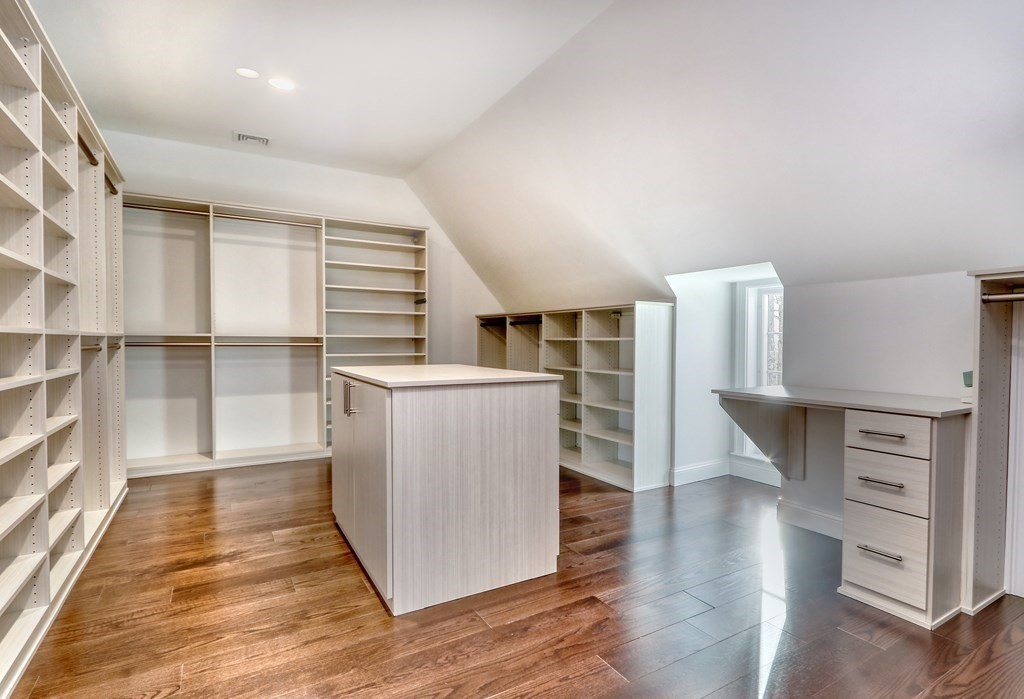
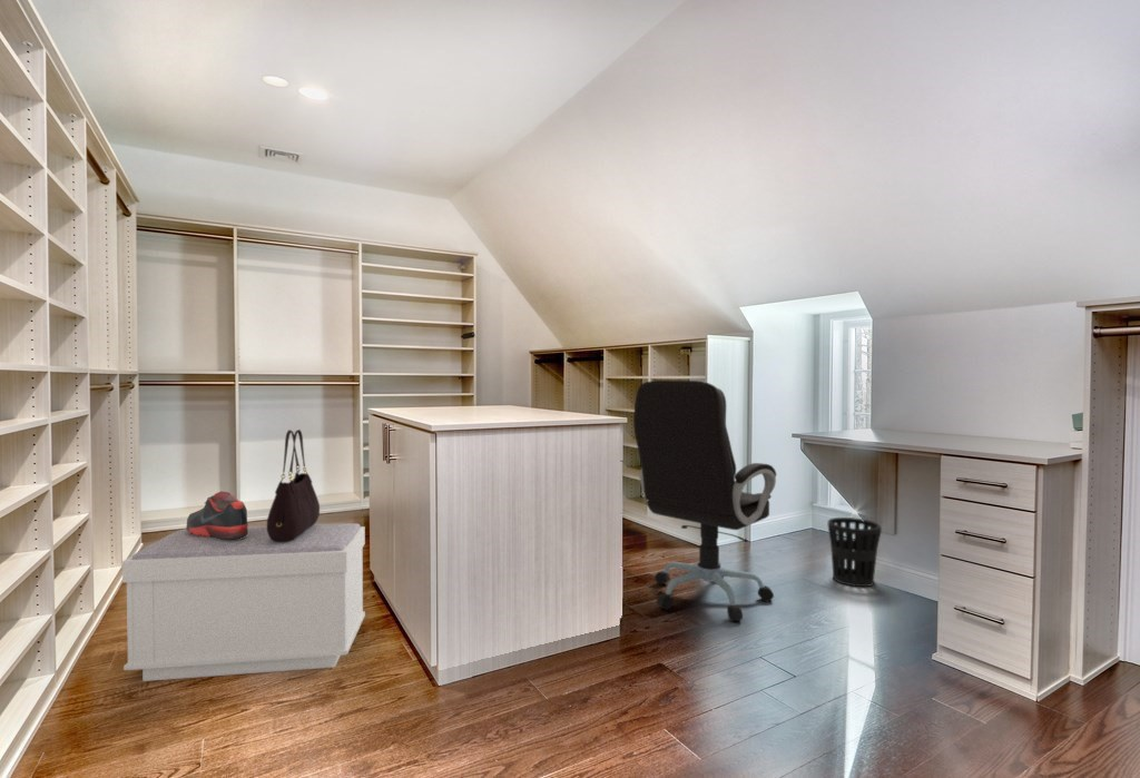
+ office chair (705, 489)
+ shoe (217, 511)
+ handbag (294, 481)
+ wastebasket (853, 551)
+ bench (256, 593)
